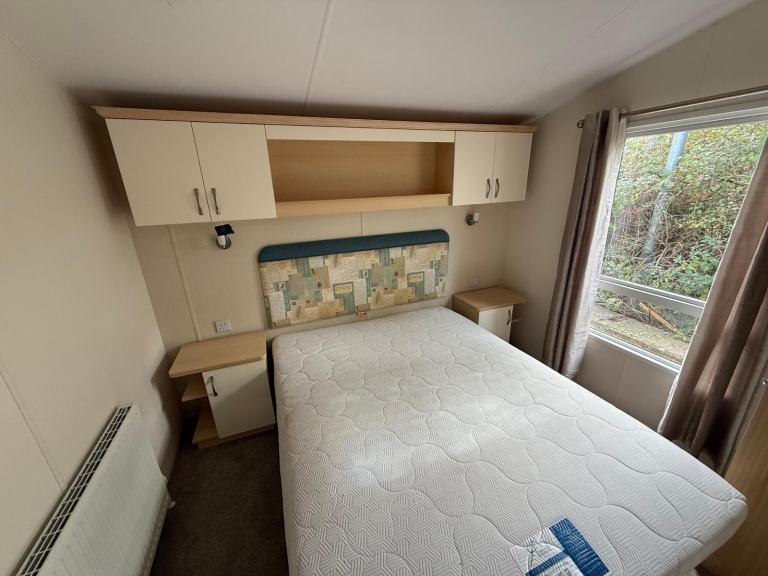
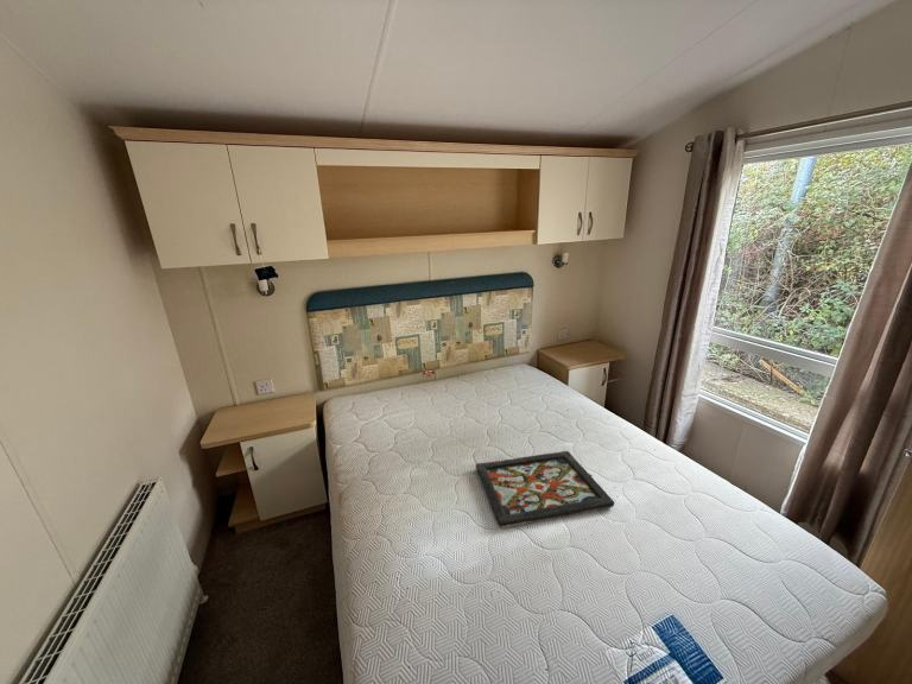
+ decorative tray (538, 483)
